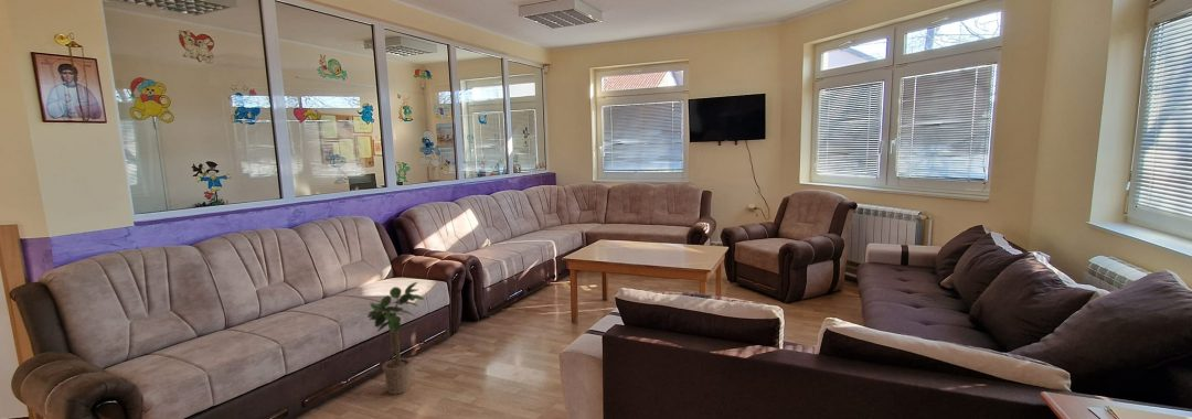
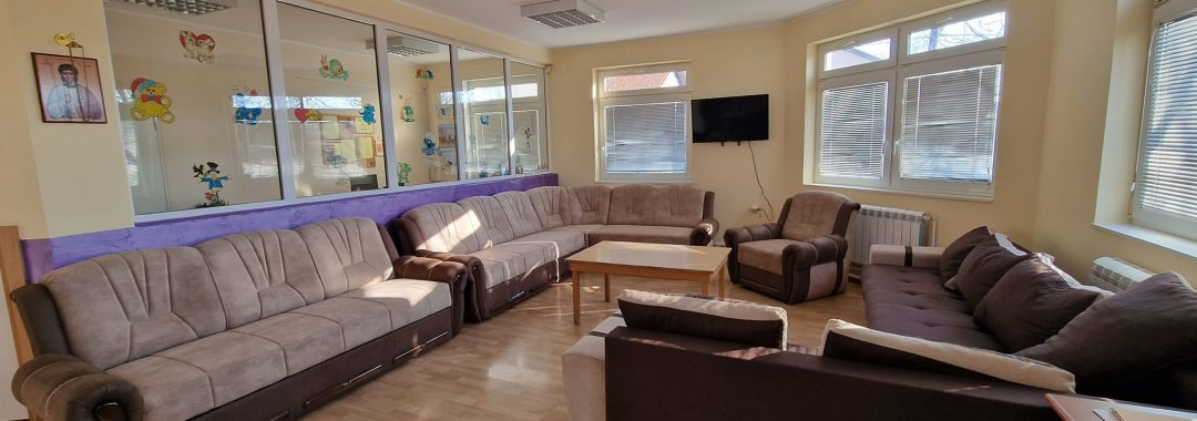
- potted plant (391, 337)
